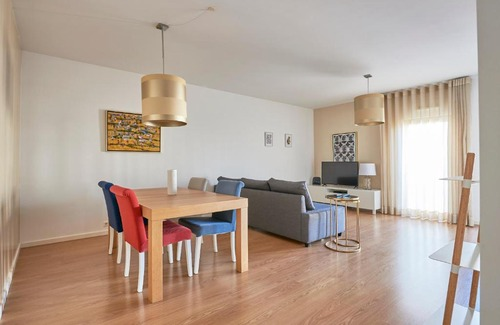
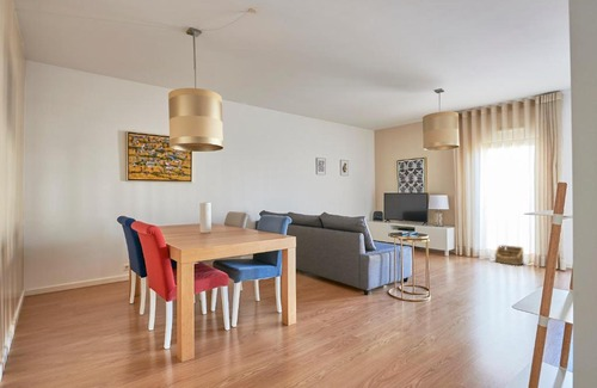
+ basket (507, 254)
